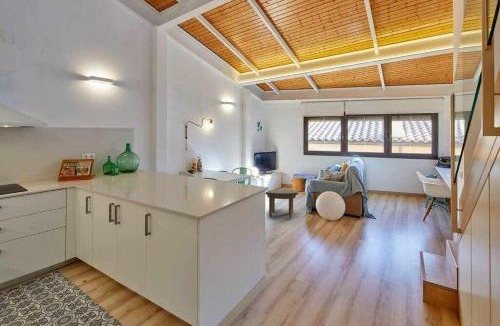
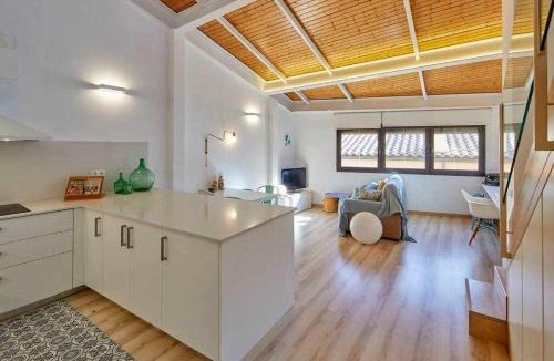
- side table (281, 198)
